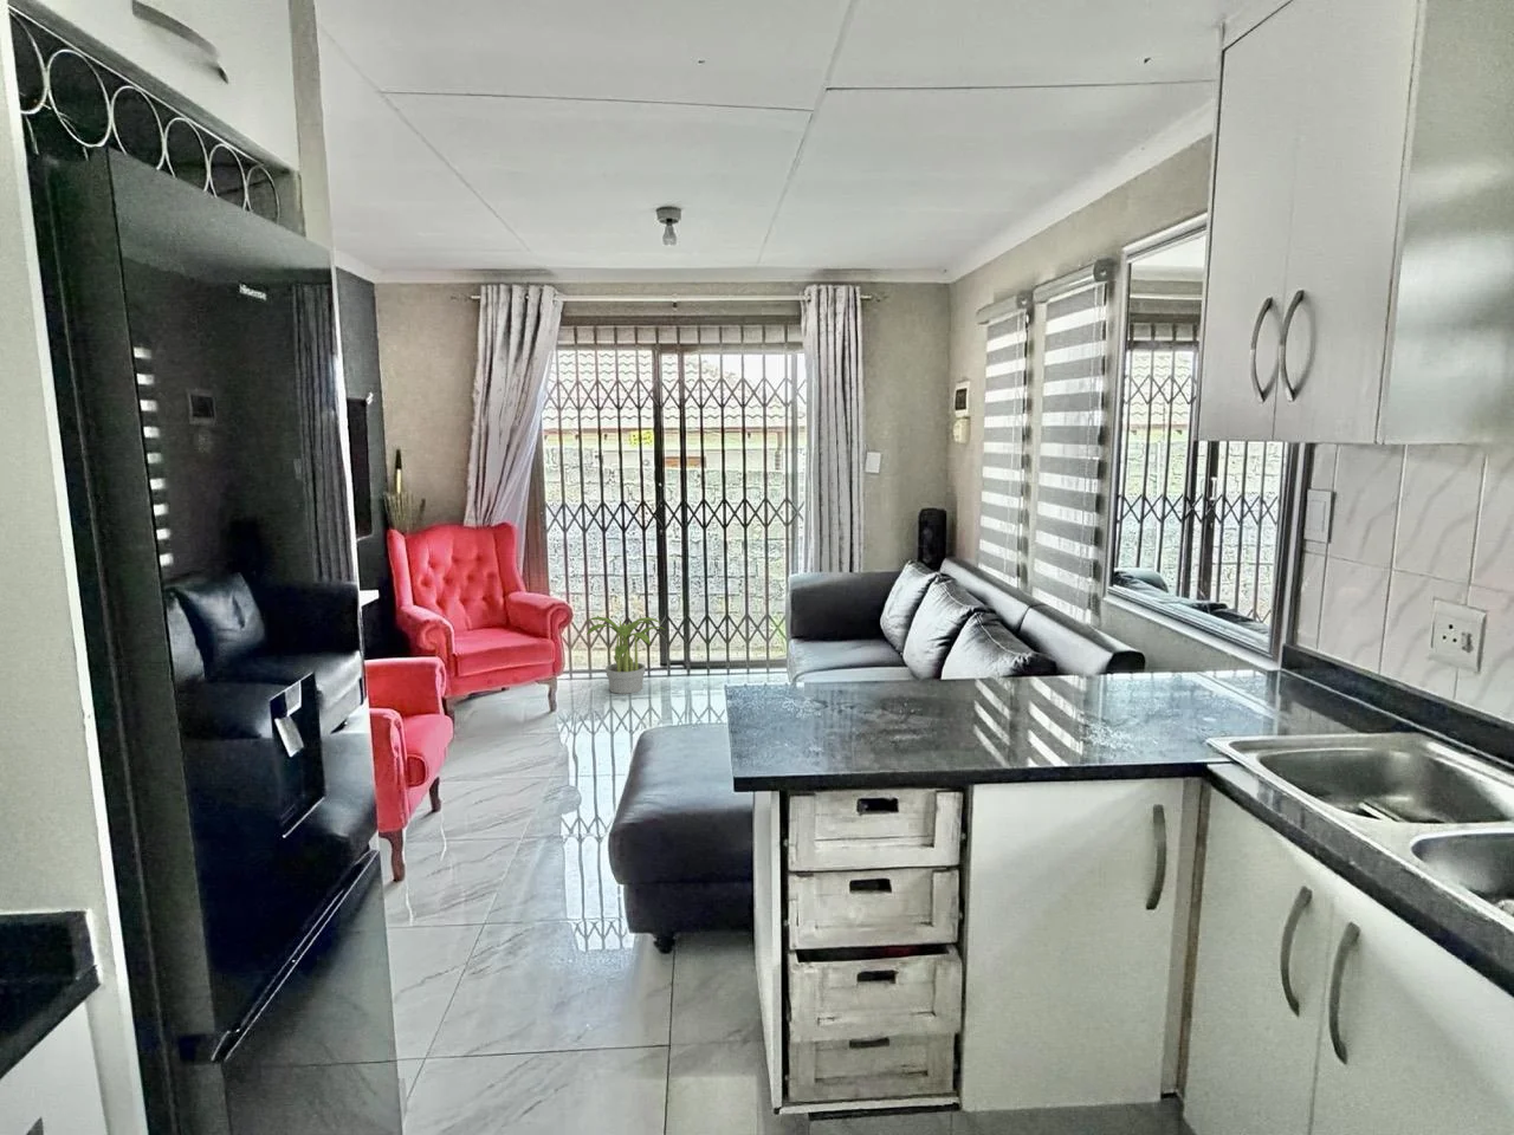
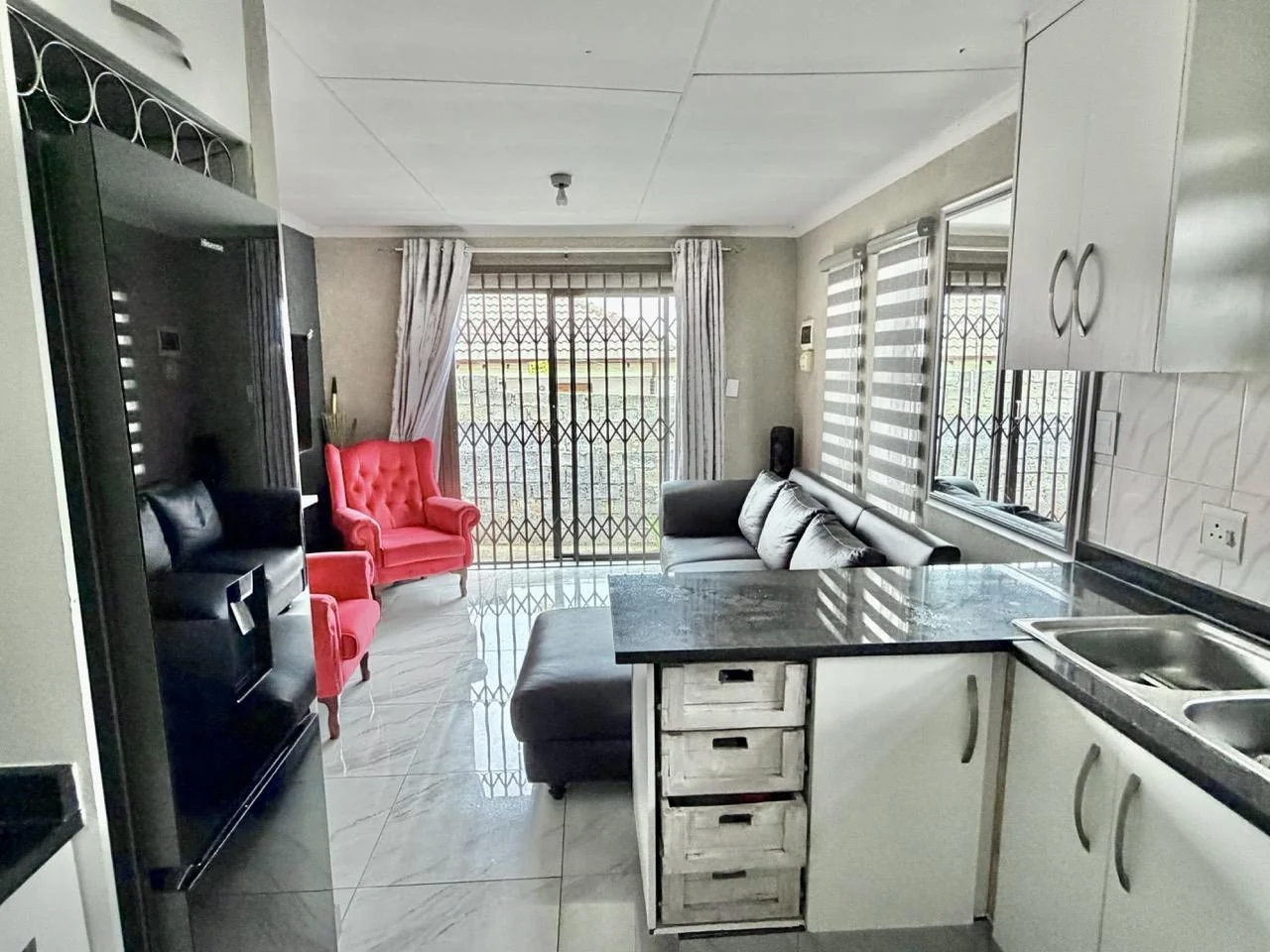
- potted plant (626, 652)
